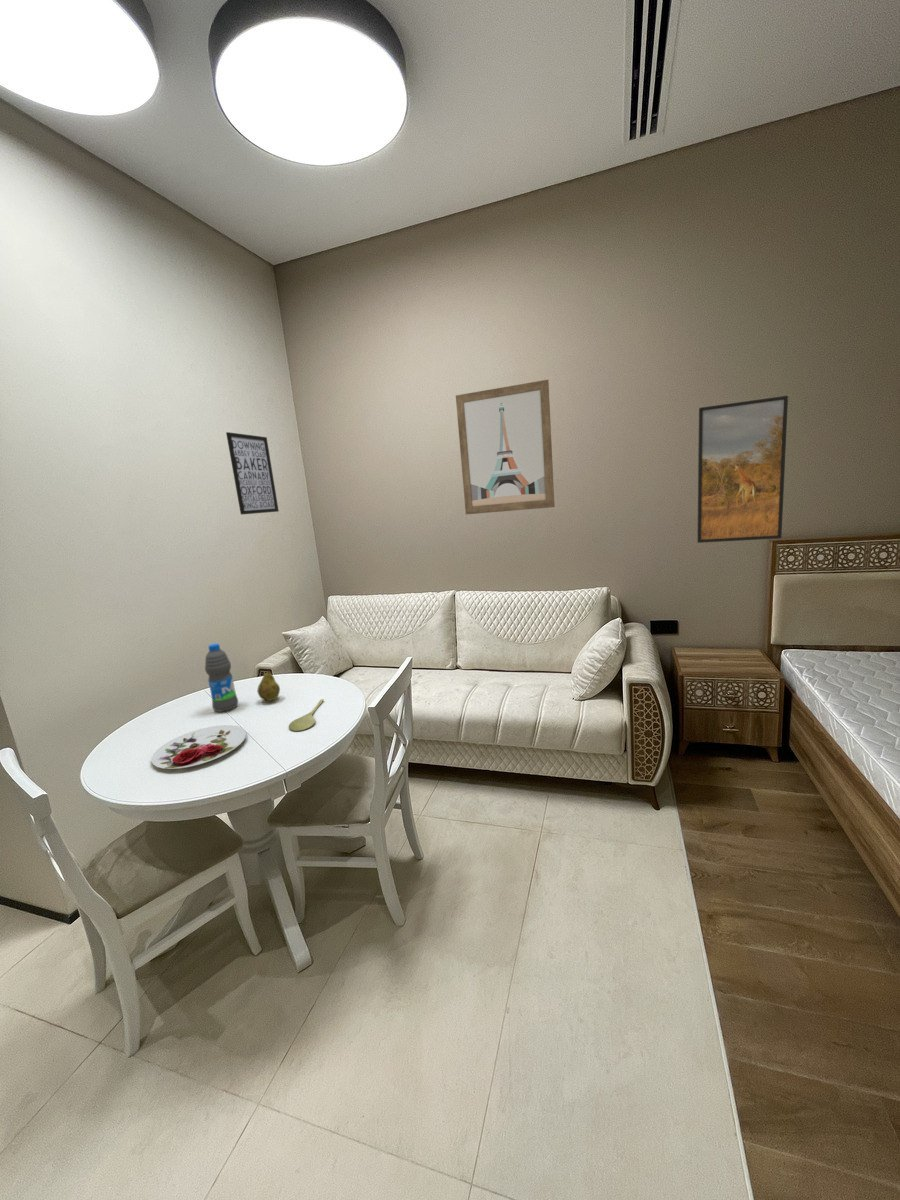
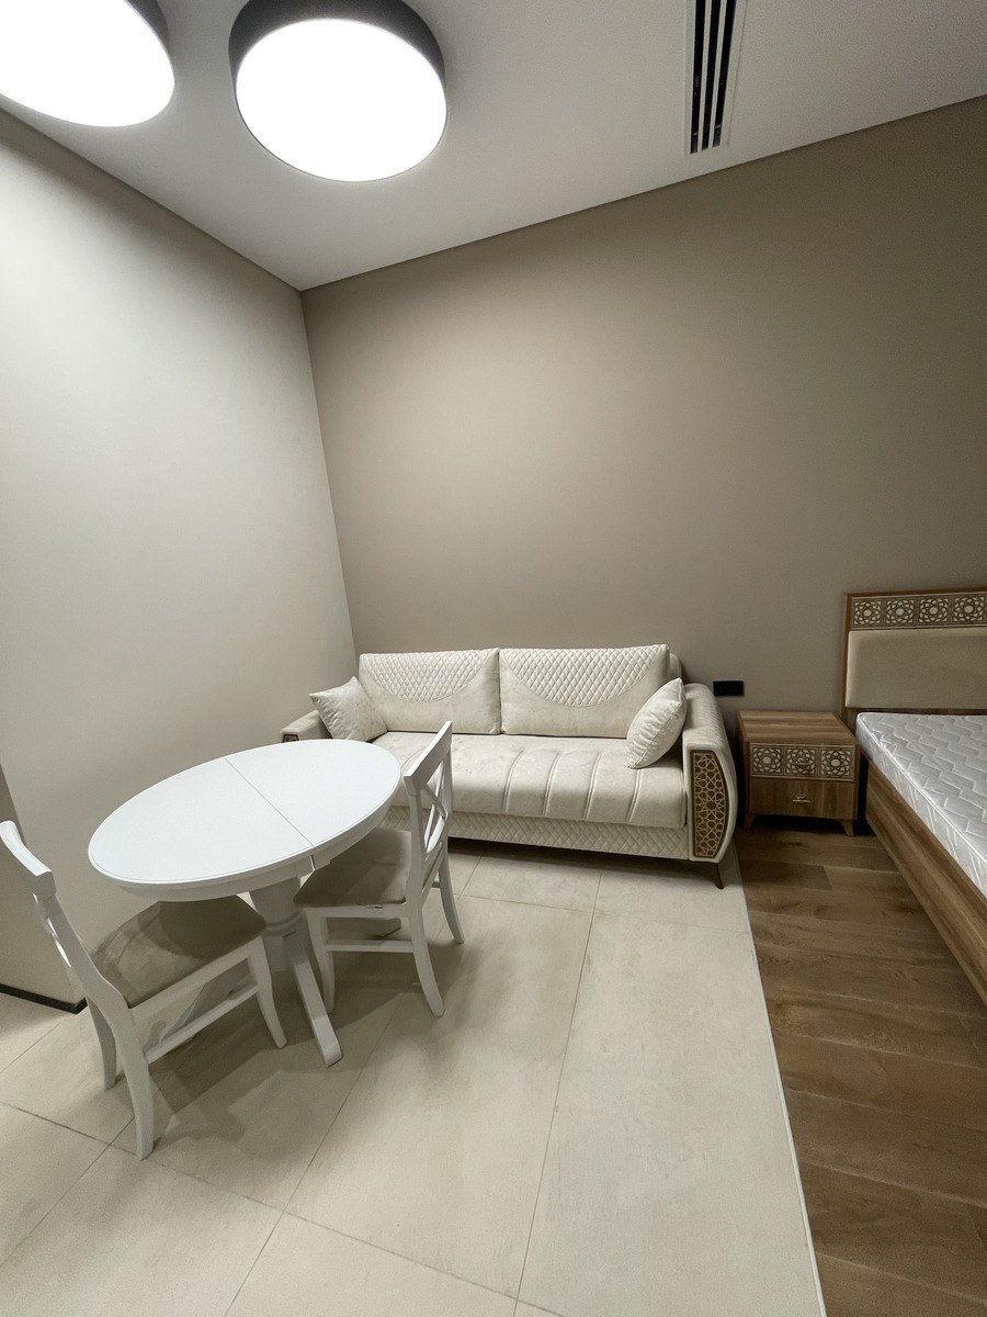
- wall art (254, 474)
- water bottle (220, 676)
- plate (200, 744)
- wall art (504, 450)
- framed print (740, 473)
- spoon (310, 713)
- fruit (267, 685)
